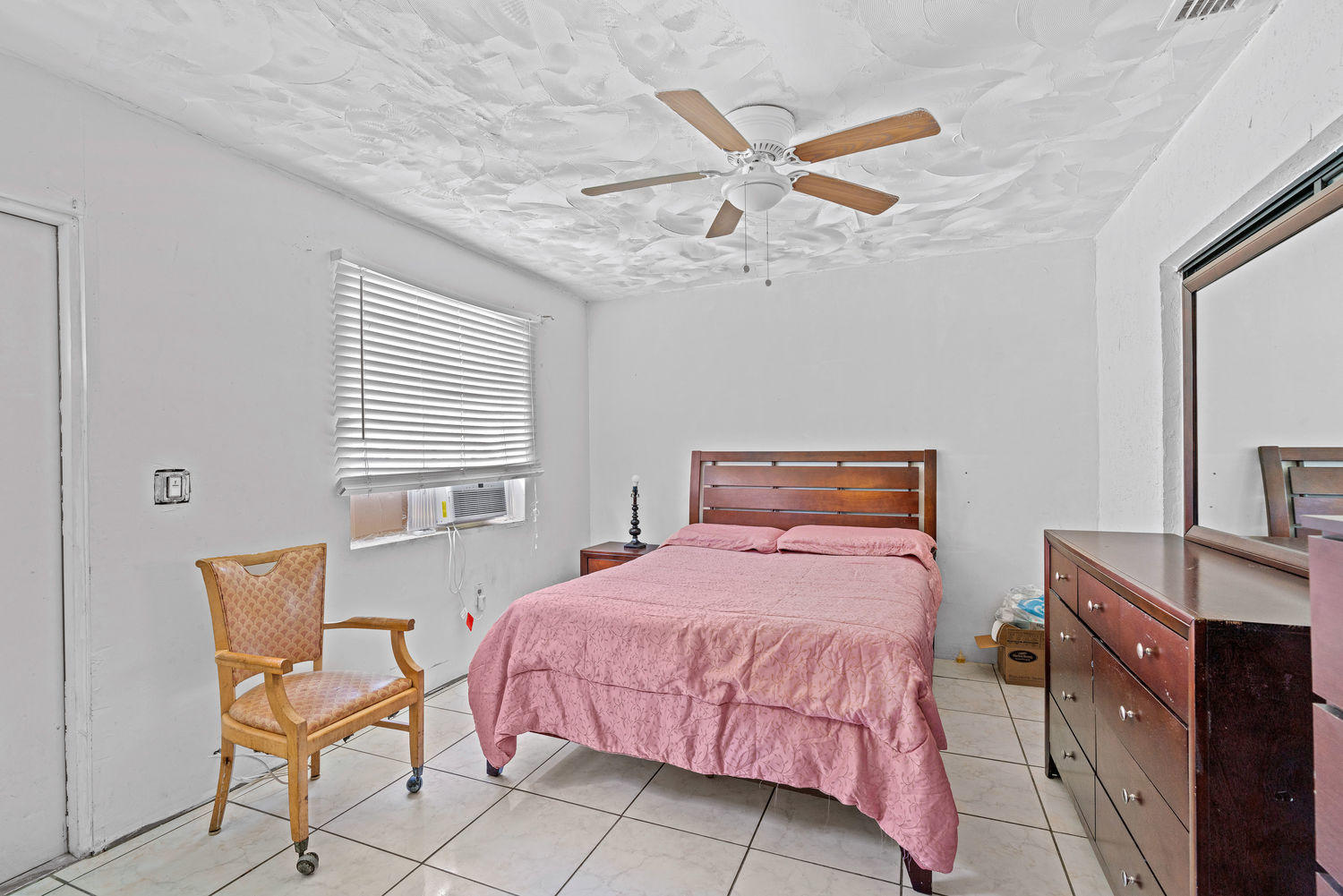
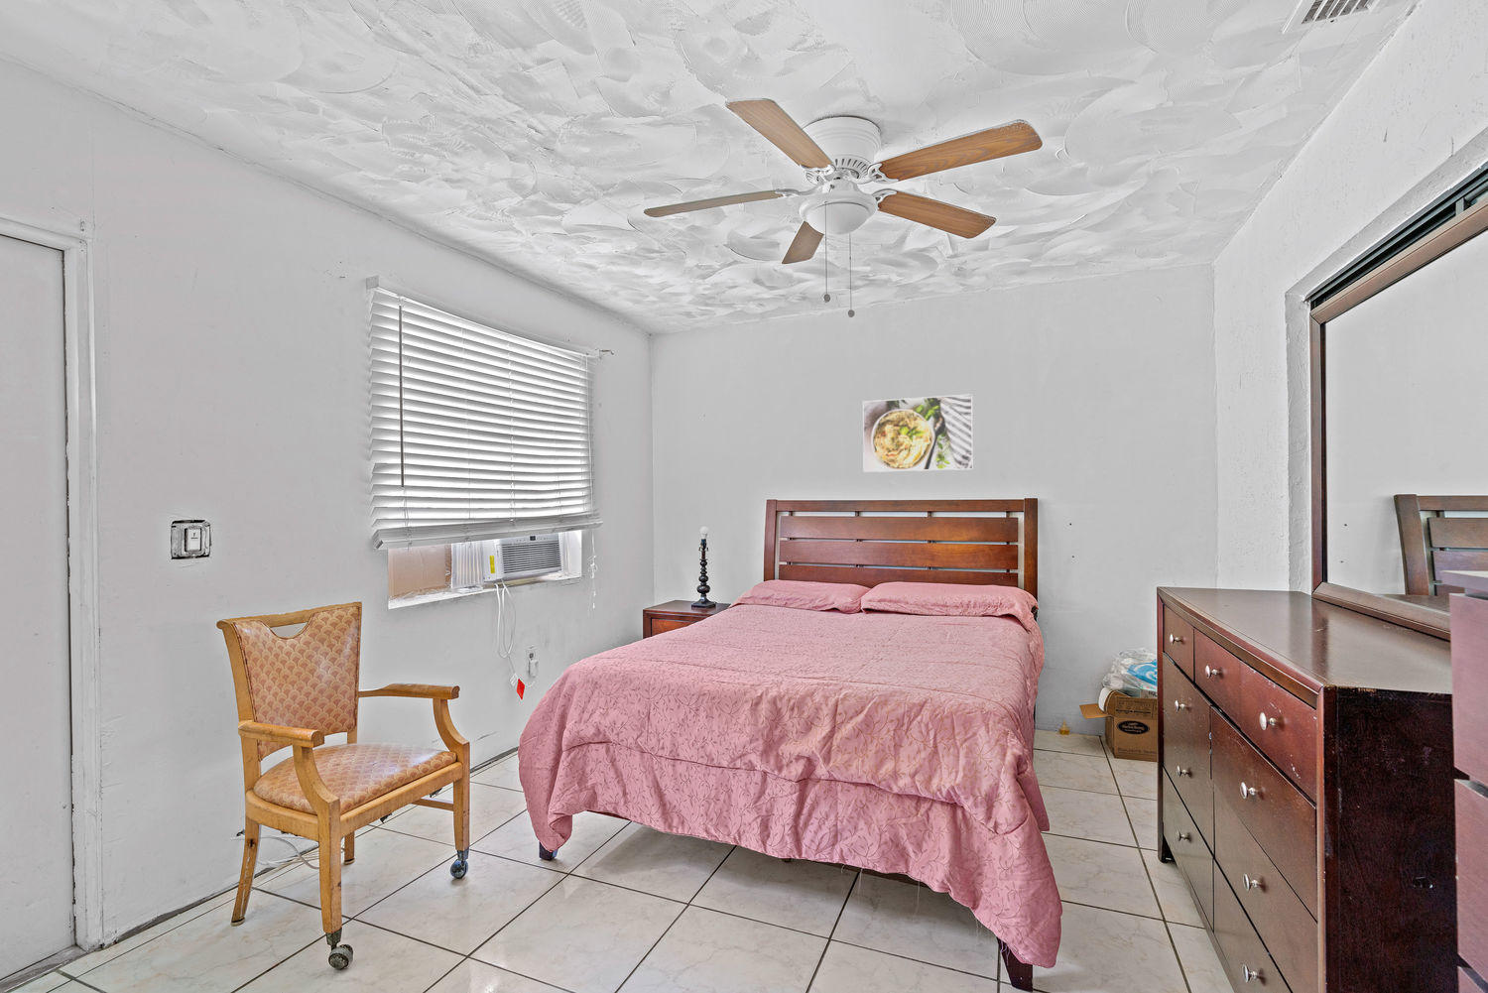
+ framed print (916, 433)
